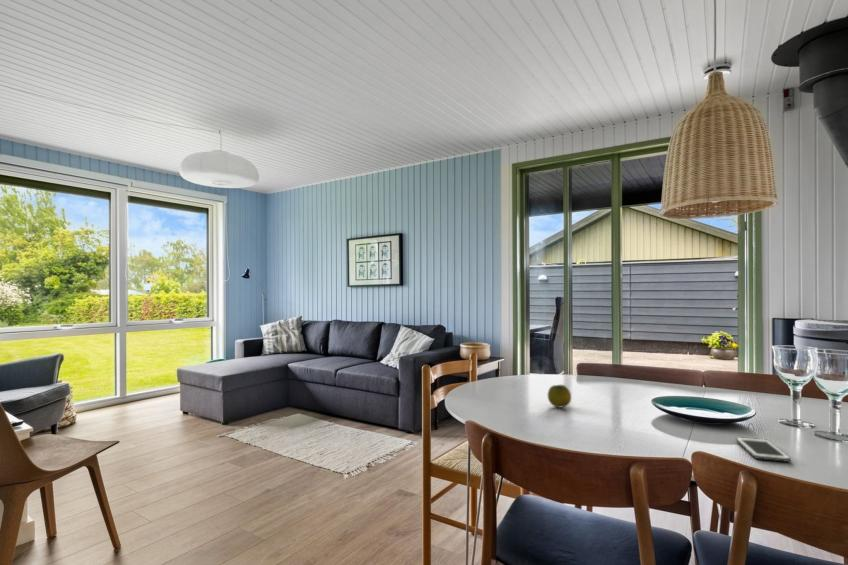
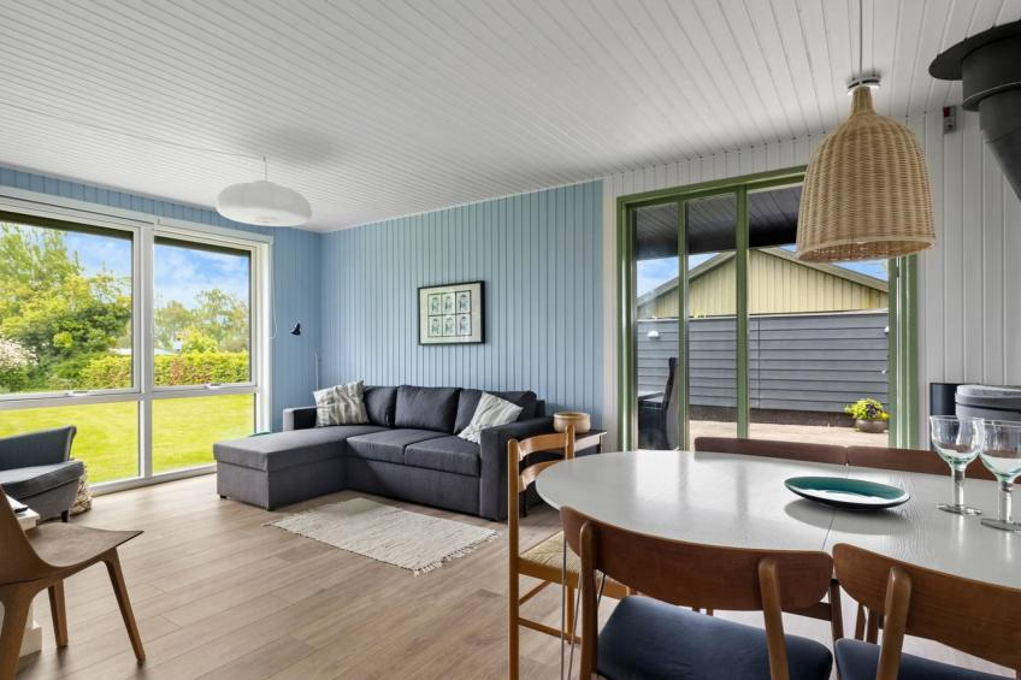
- fruit (559, 395)
- cell phone (761, 448)
